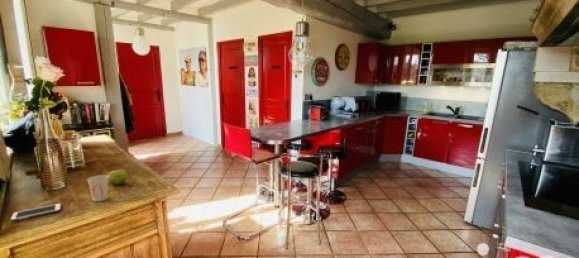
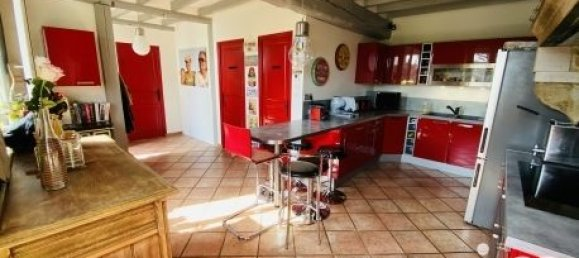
- fruit (117, 176)
- cup (99, 188)
- cell phone (37, 211)
